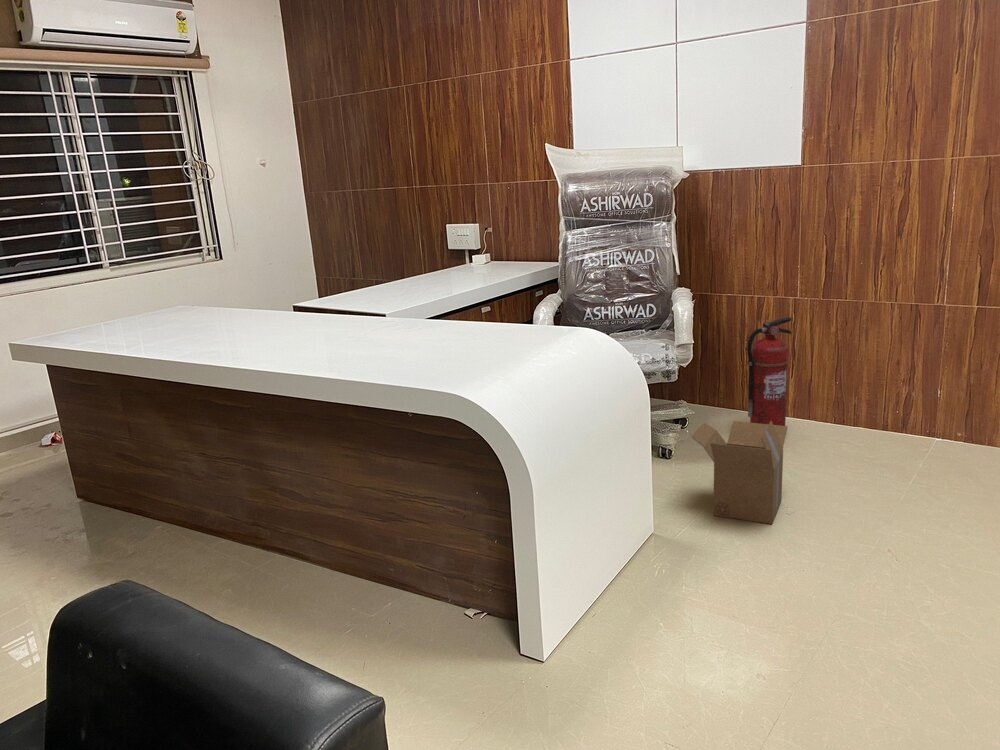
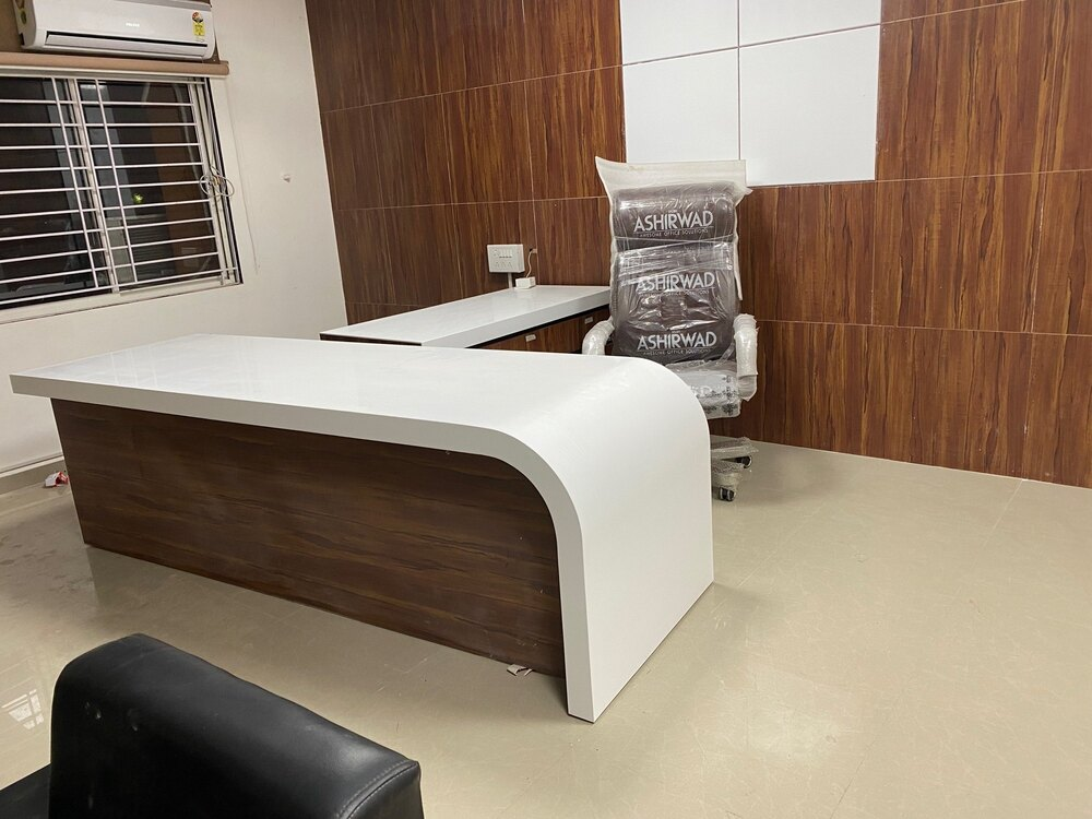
- cardboard box (738, 464)
- fire extinguisher (768, 378)
